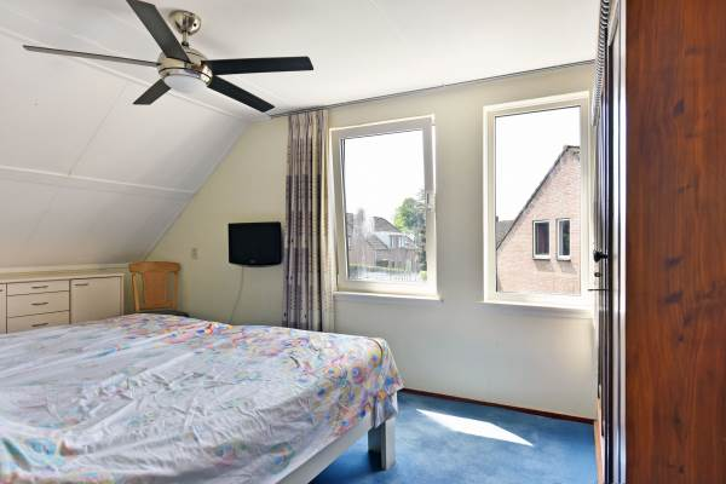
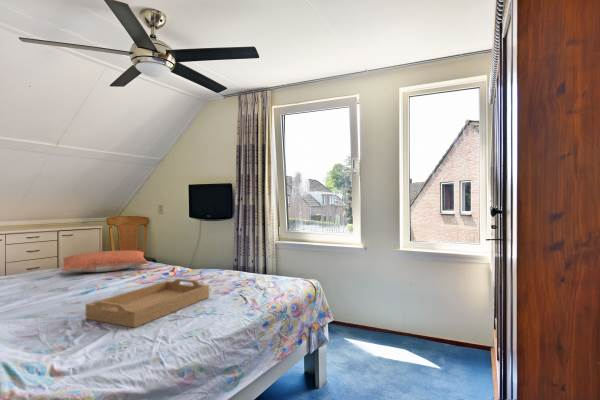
+ serving tray (153, 298)
+ pillow (106, 260)
